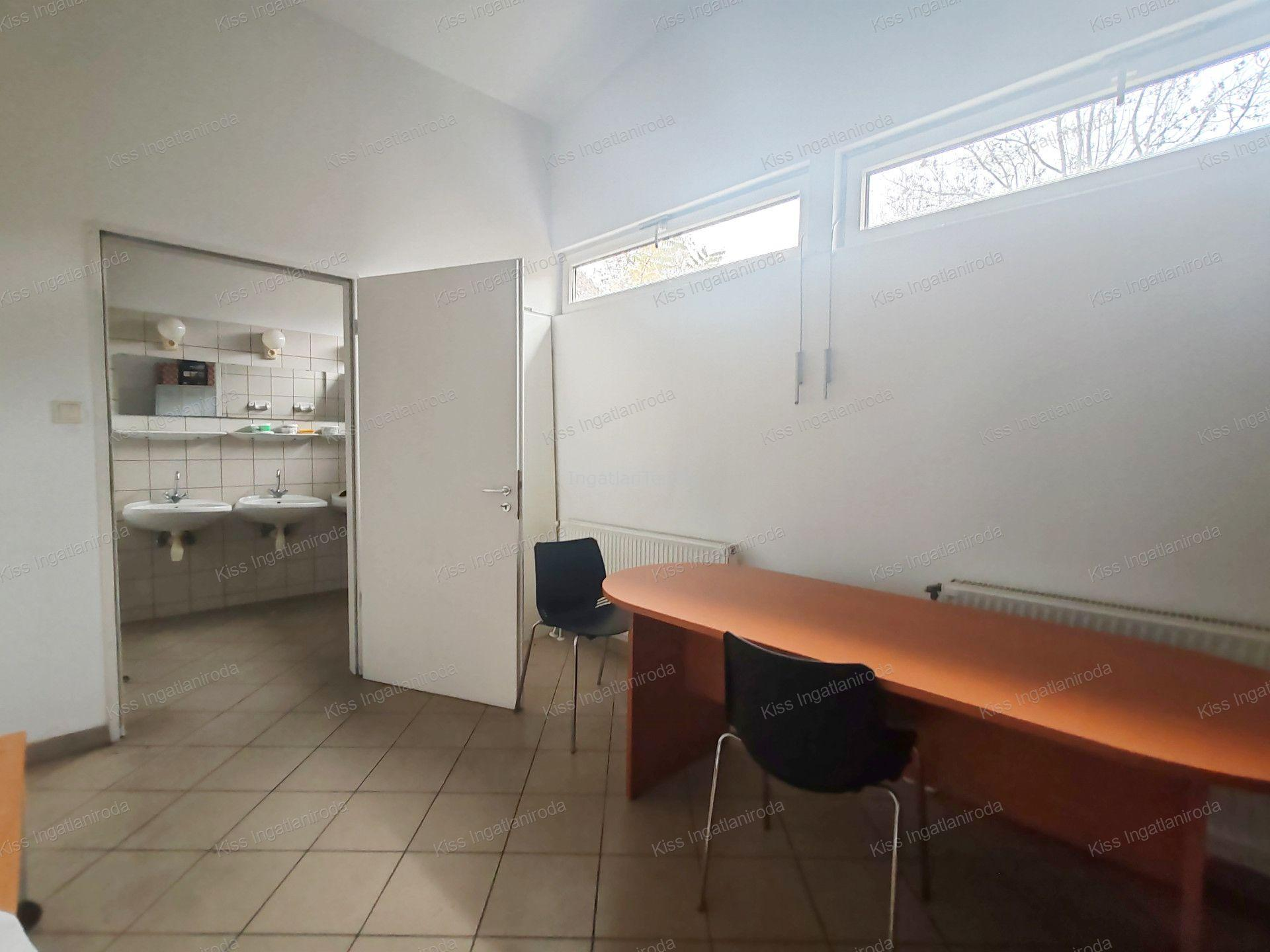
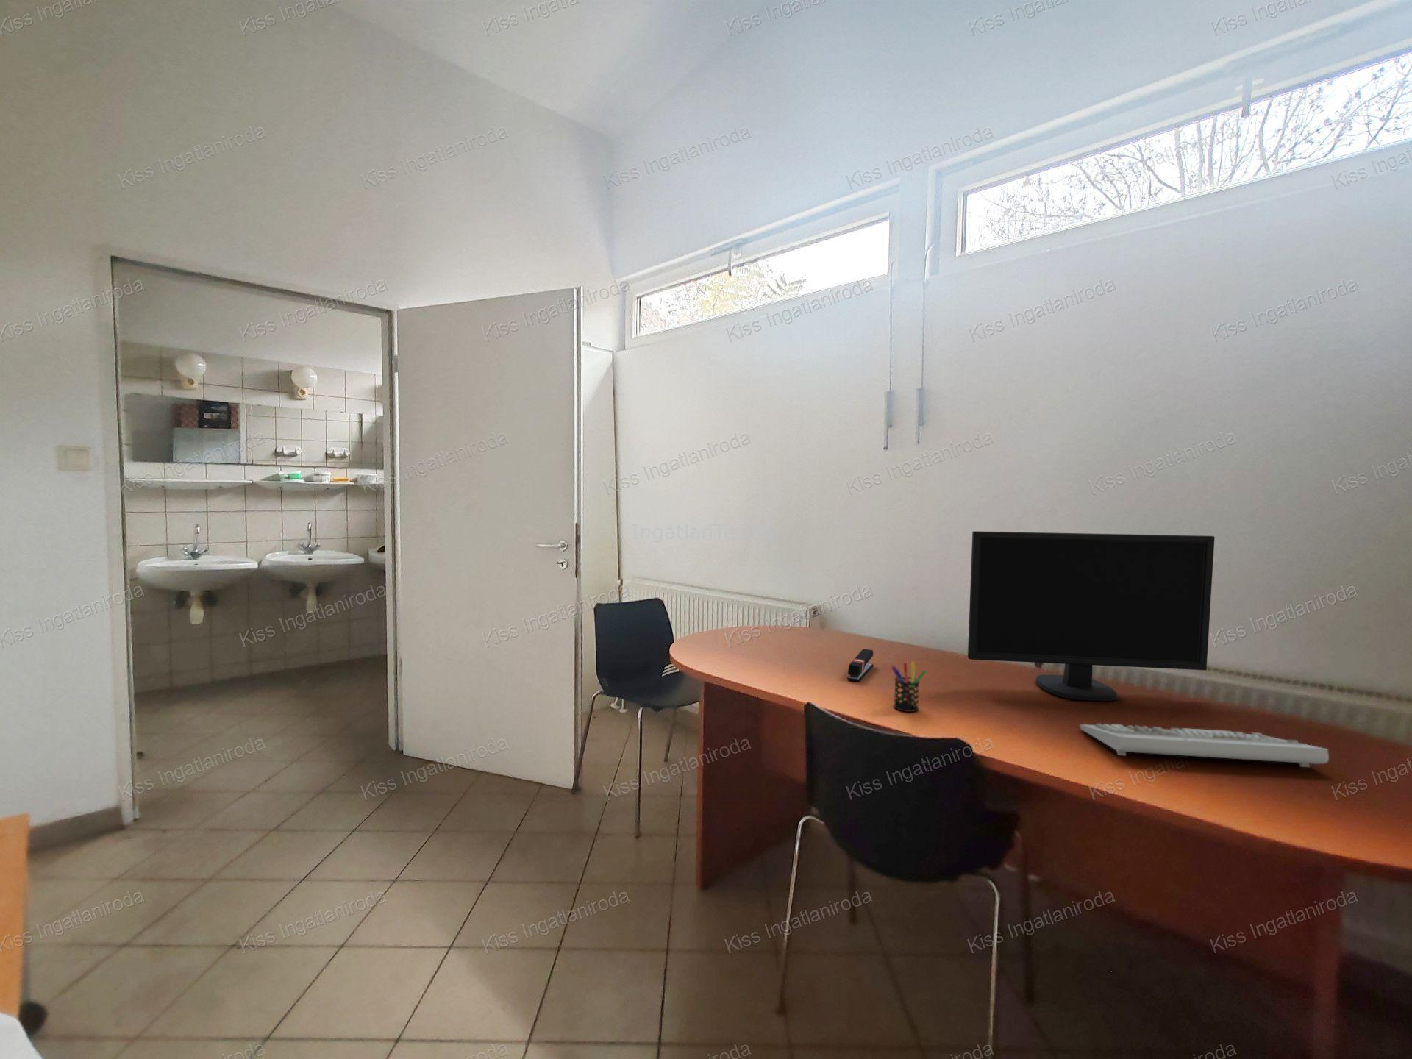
+ keyboard (1194, 739)
+ pen holder (909, 684)
+ monitor (1078, 611)
+ stapler (861, 664)
